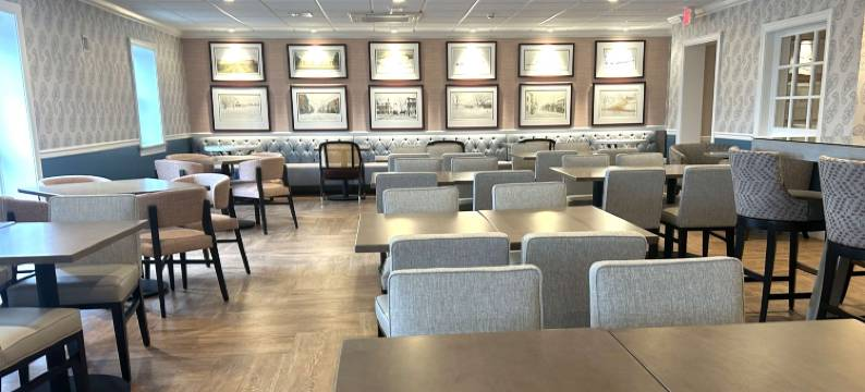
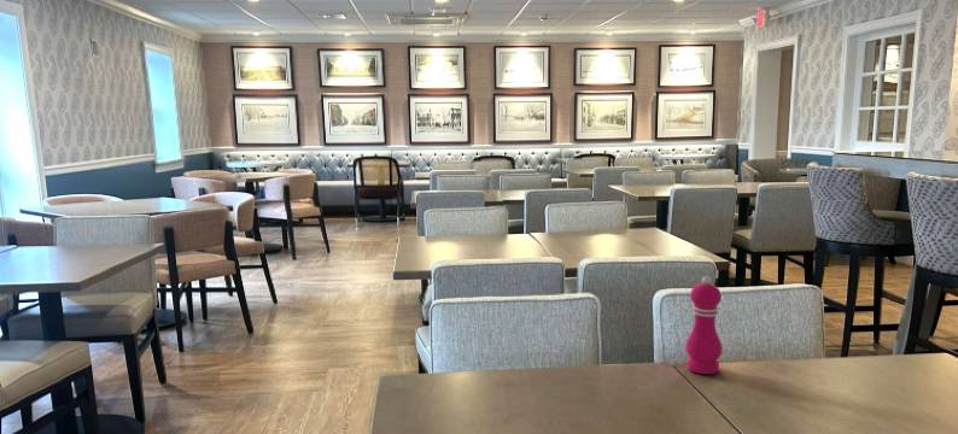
+ pepper mill (705, 323)
